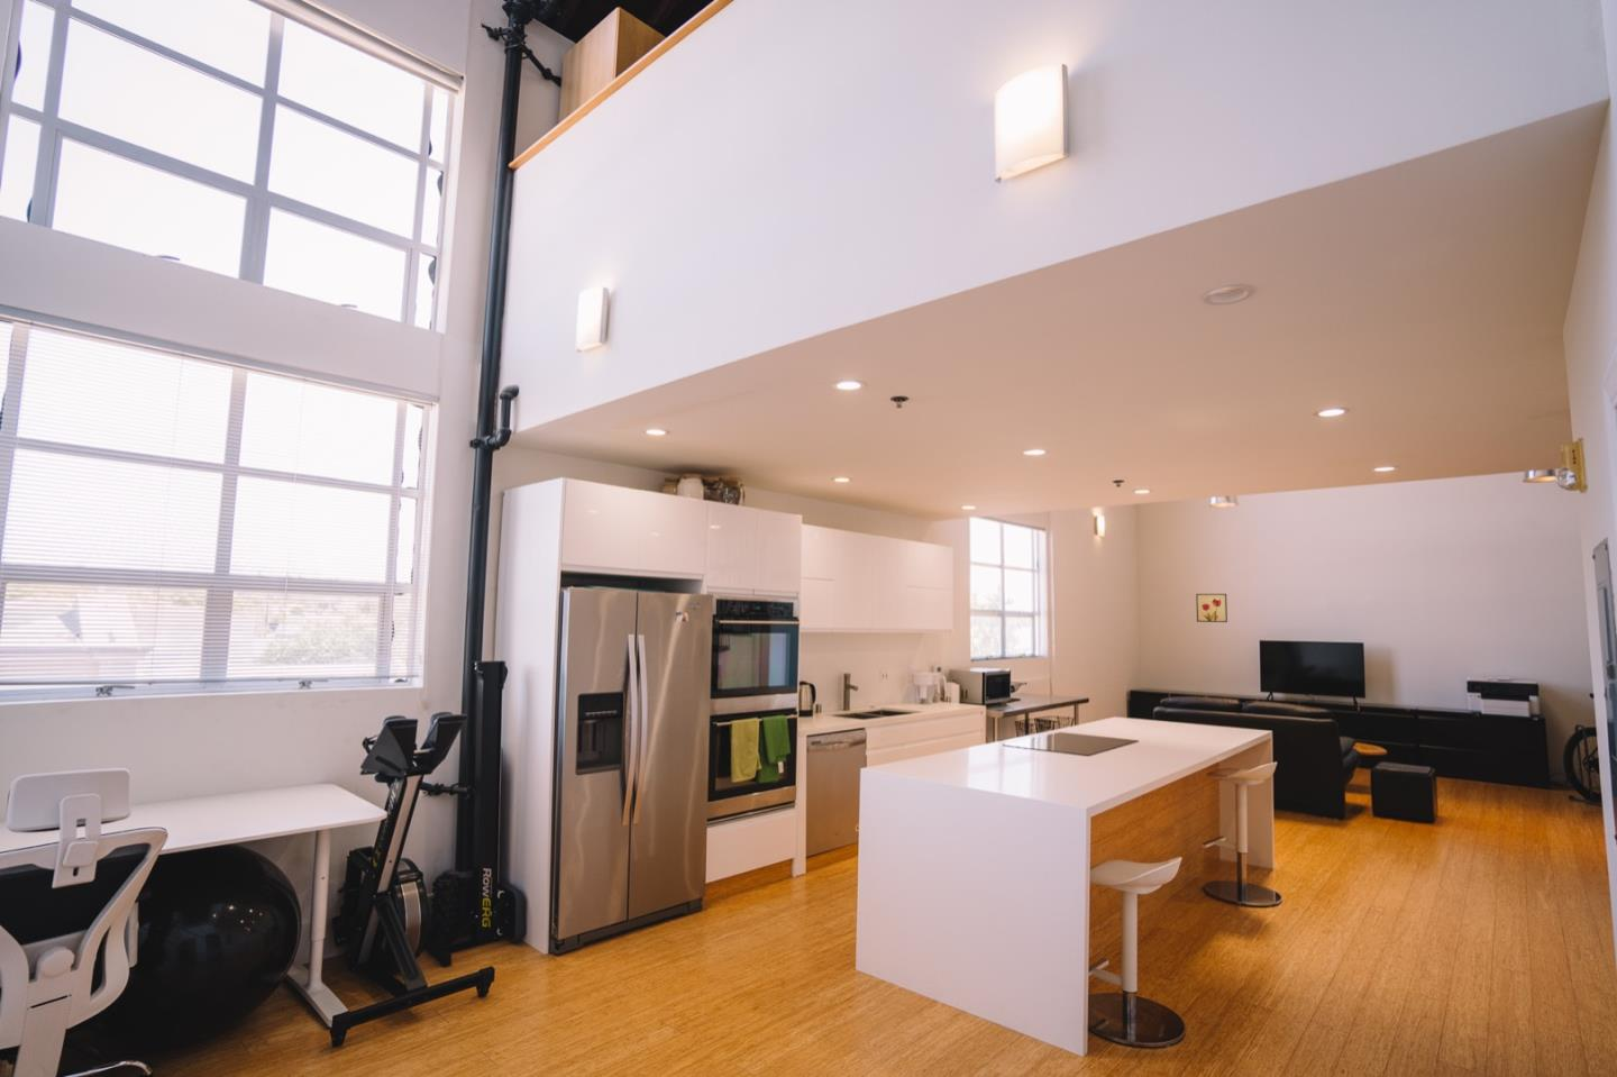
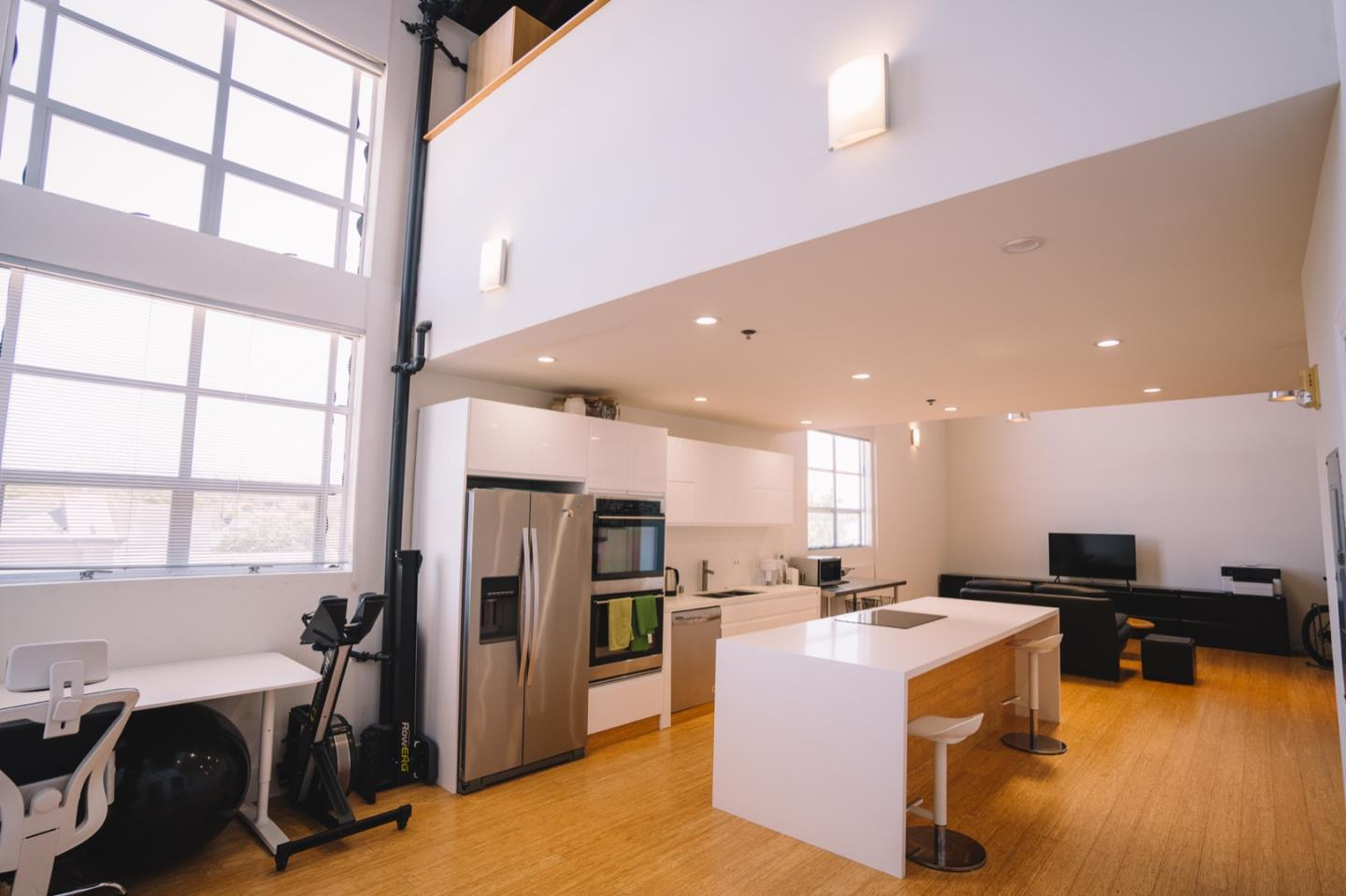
- wall art (1212, 607)
